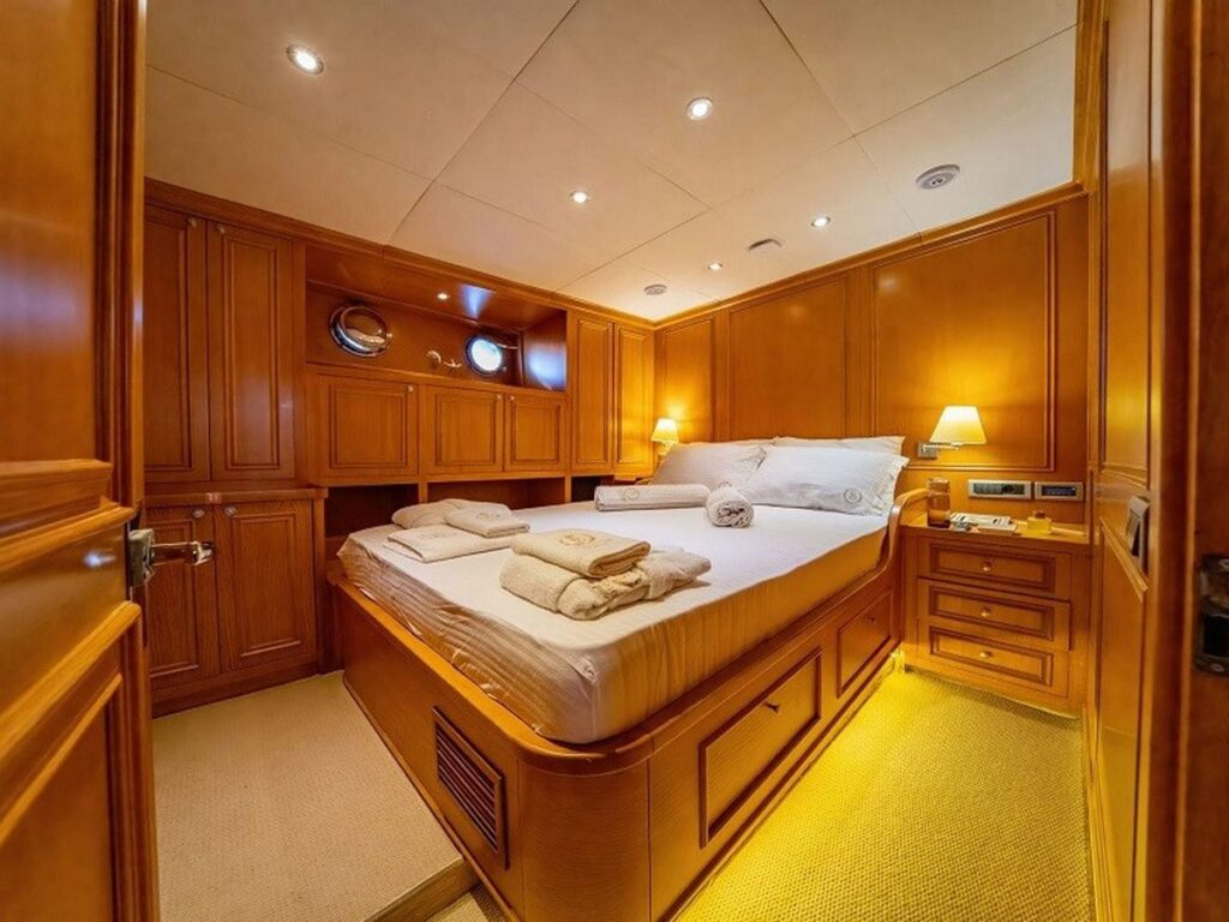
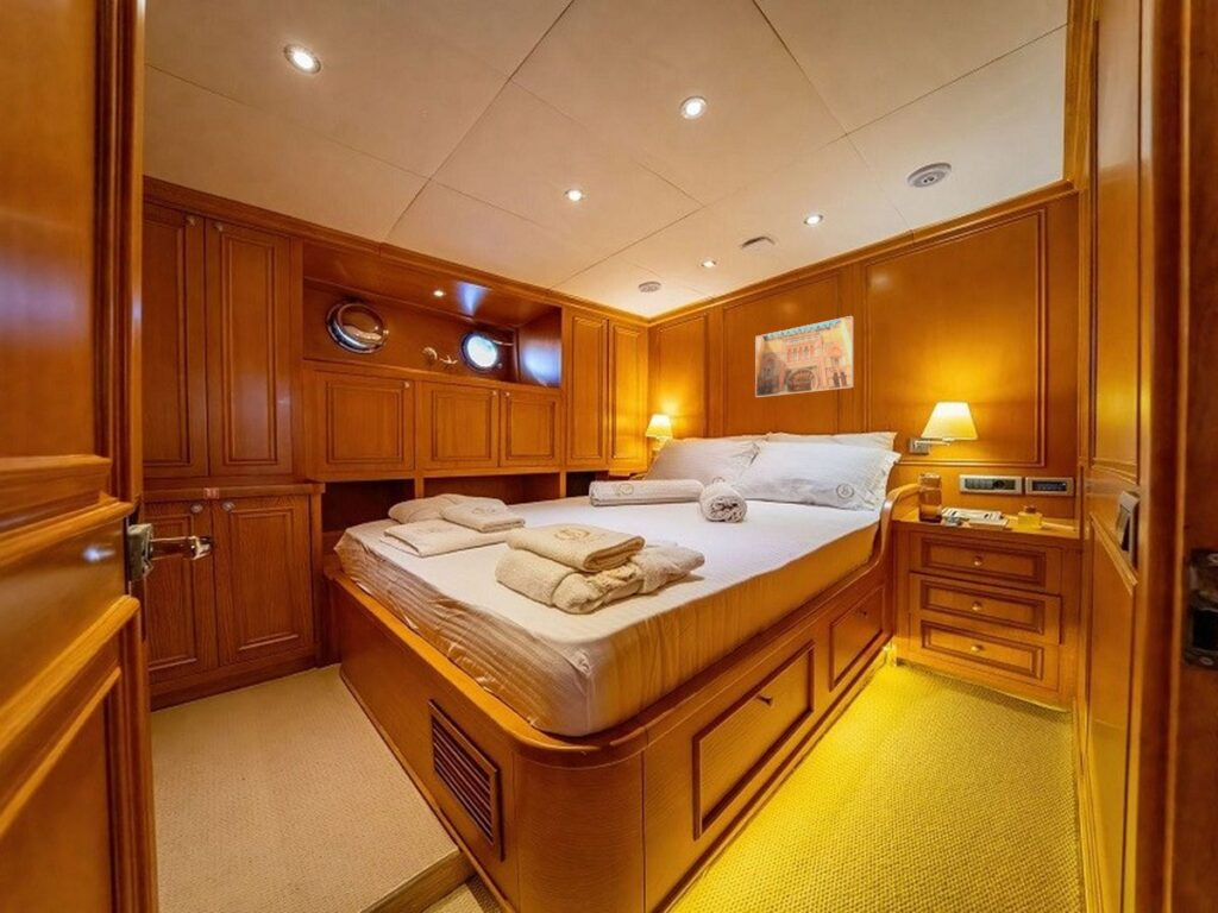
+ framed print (801, 359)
